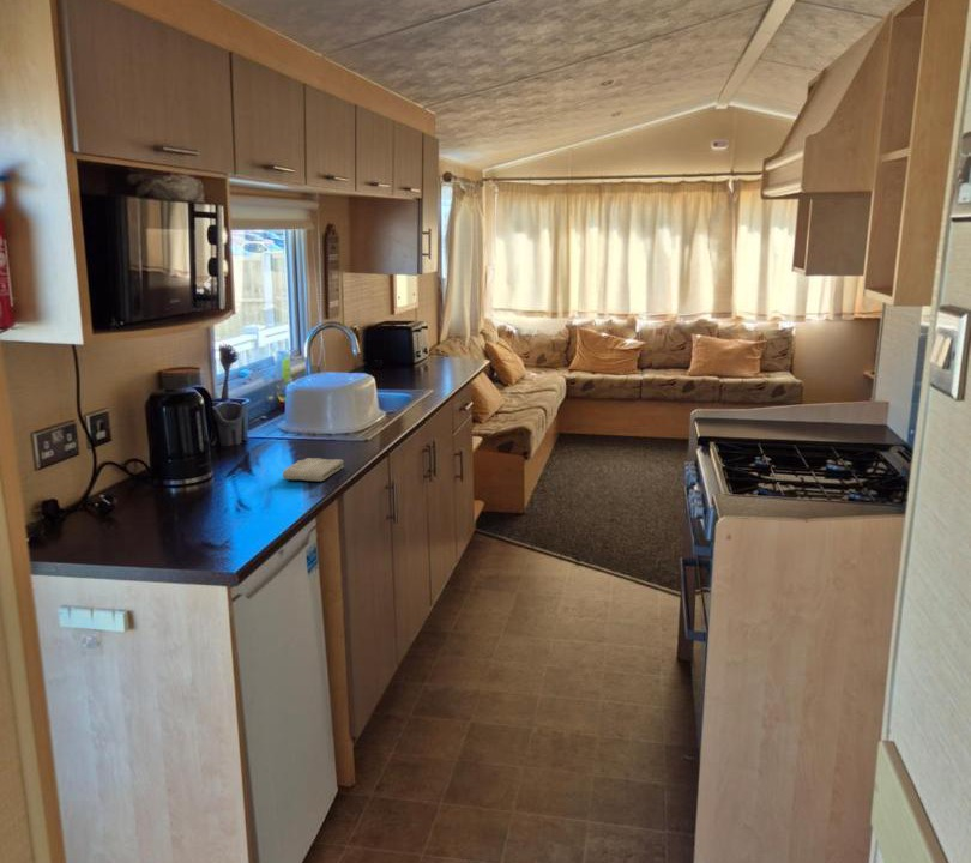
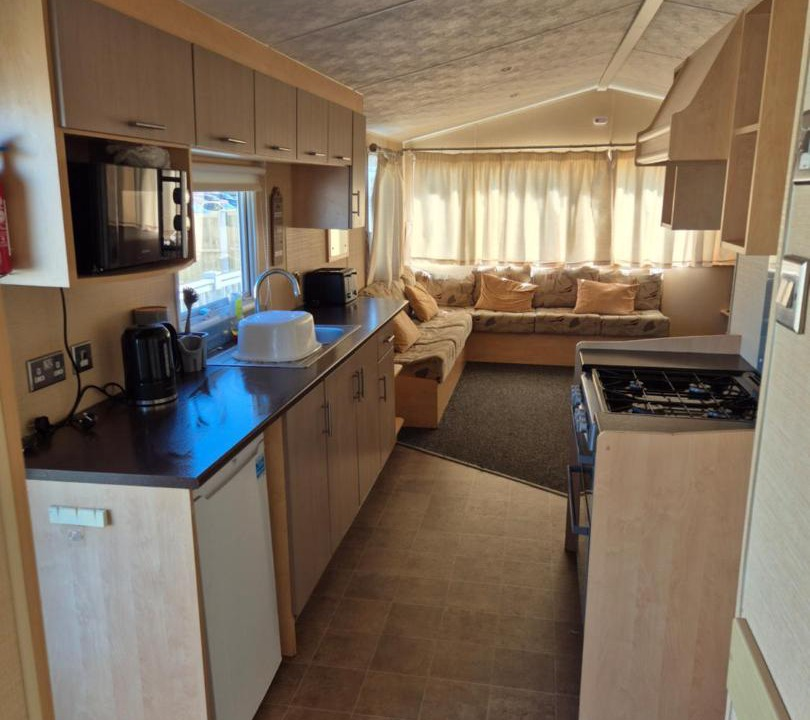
- washcloth (314, 469)
